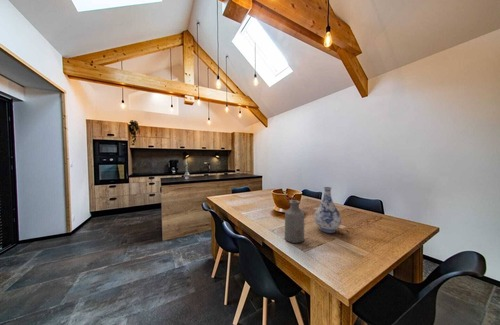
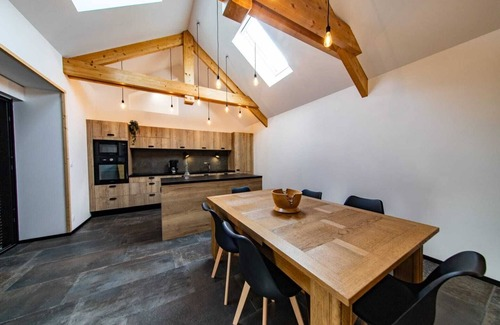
- vase (327, 208)
- bottle (294, 220)
